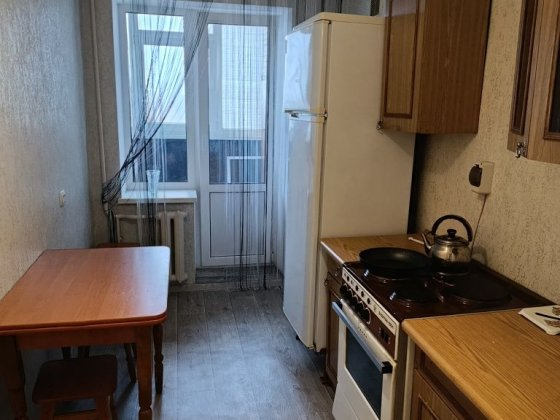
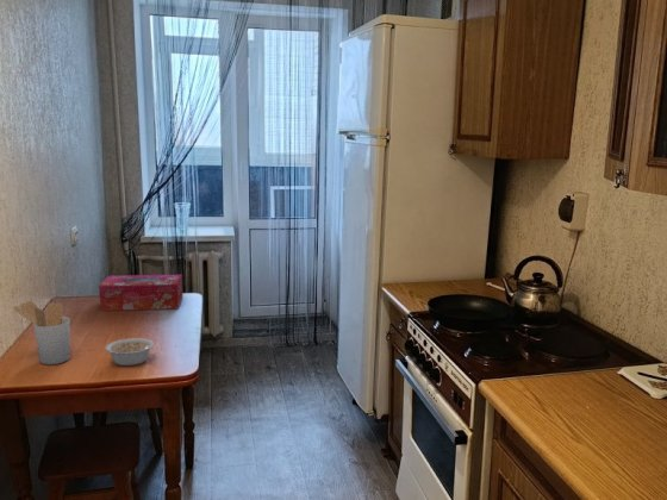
+ tissue box (142, 292)
+ legume (132, 351)
+ utensil holder (44, 330)
